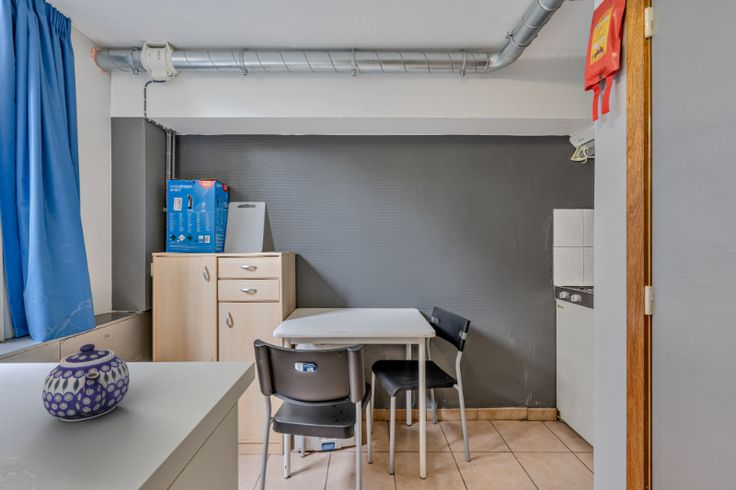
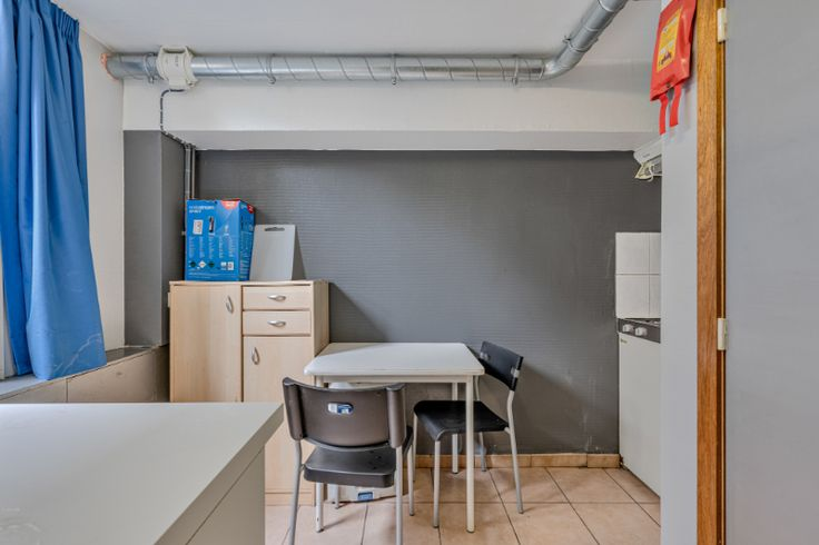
- teapot (88, 377)
